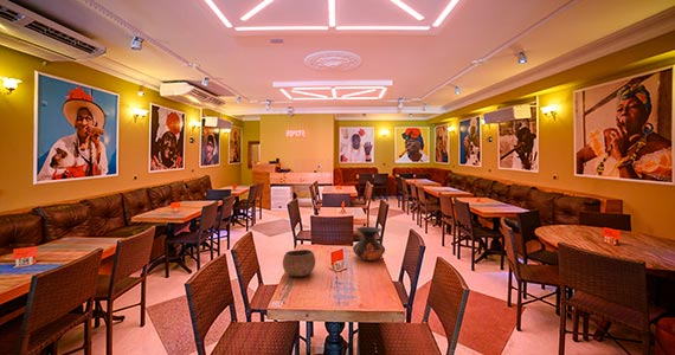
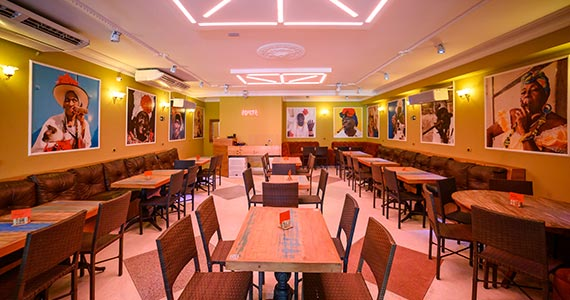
- bowl (298, 263)
- vase (368, 244)
